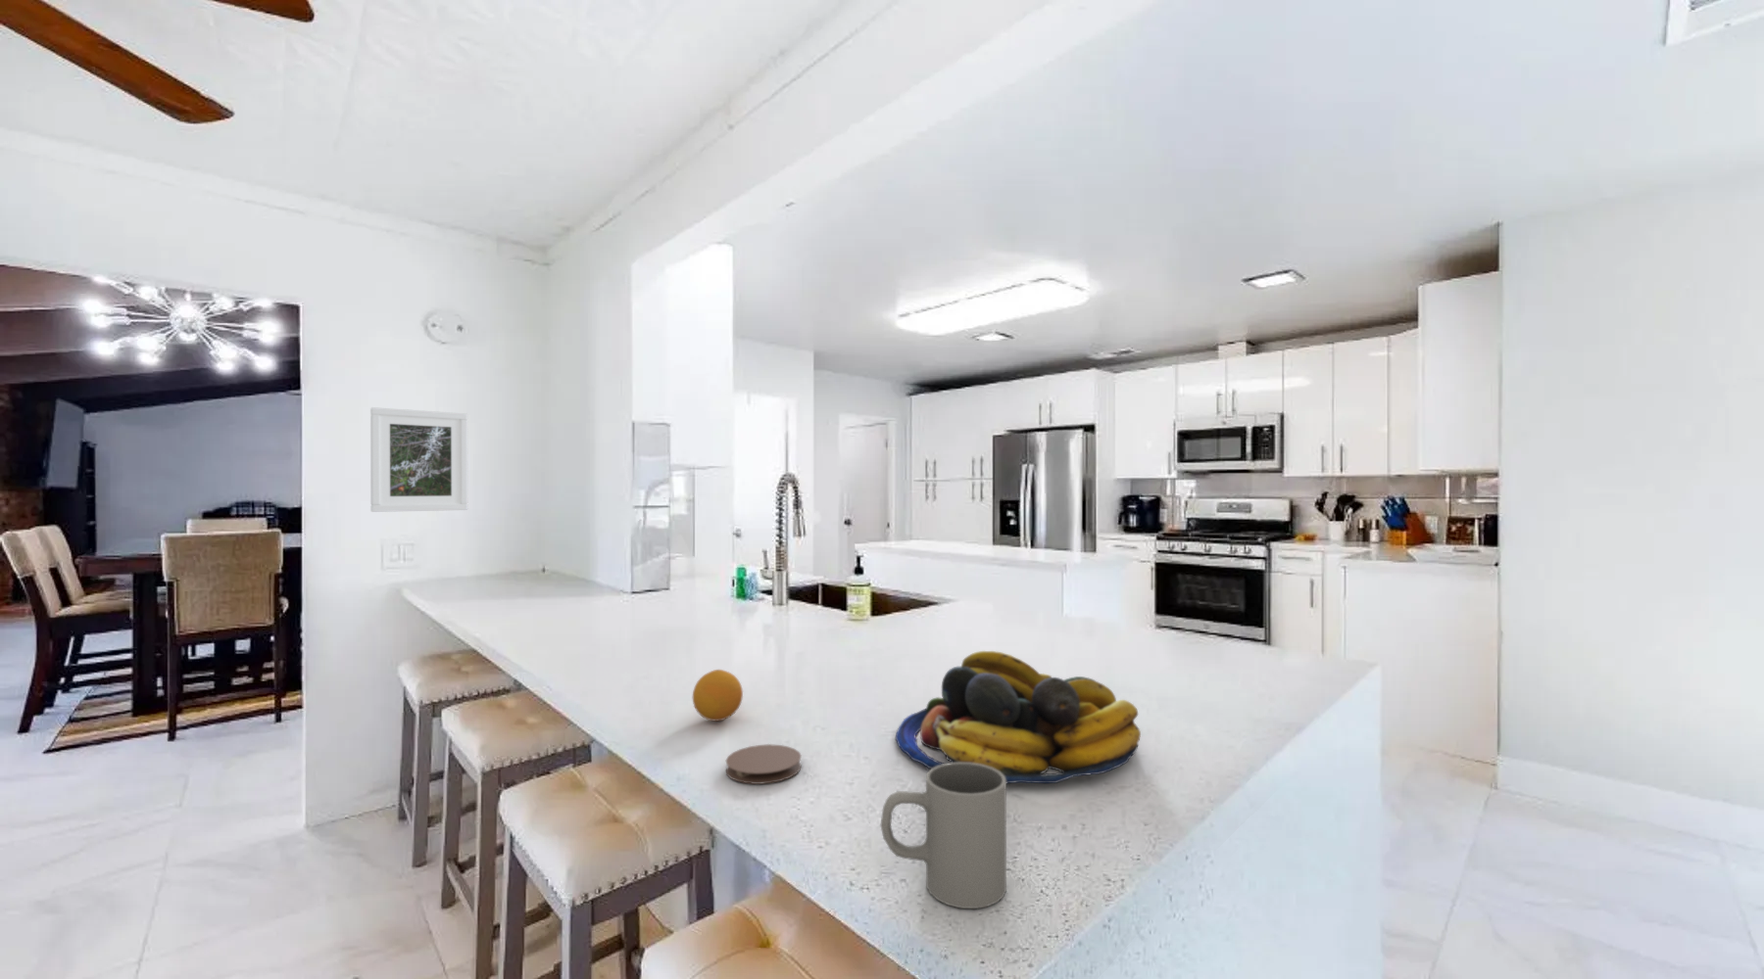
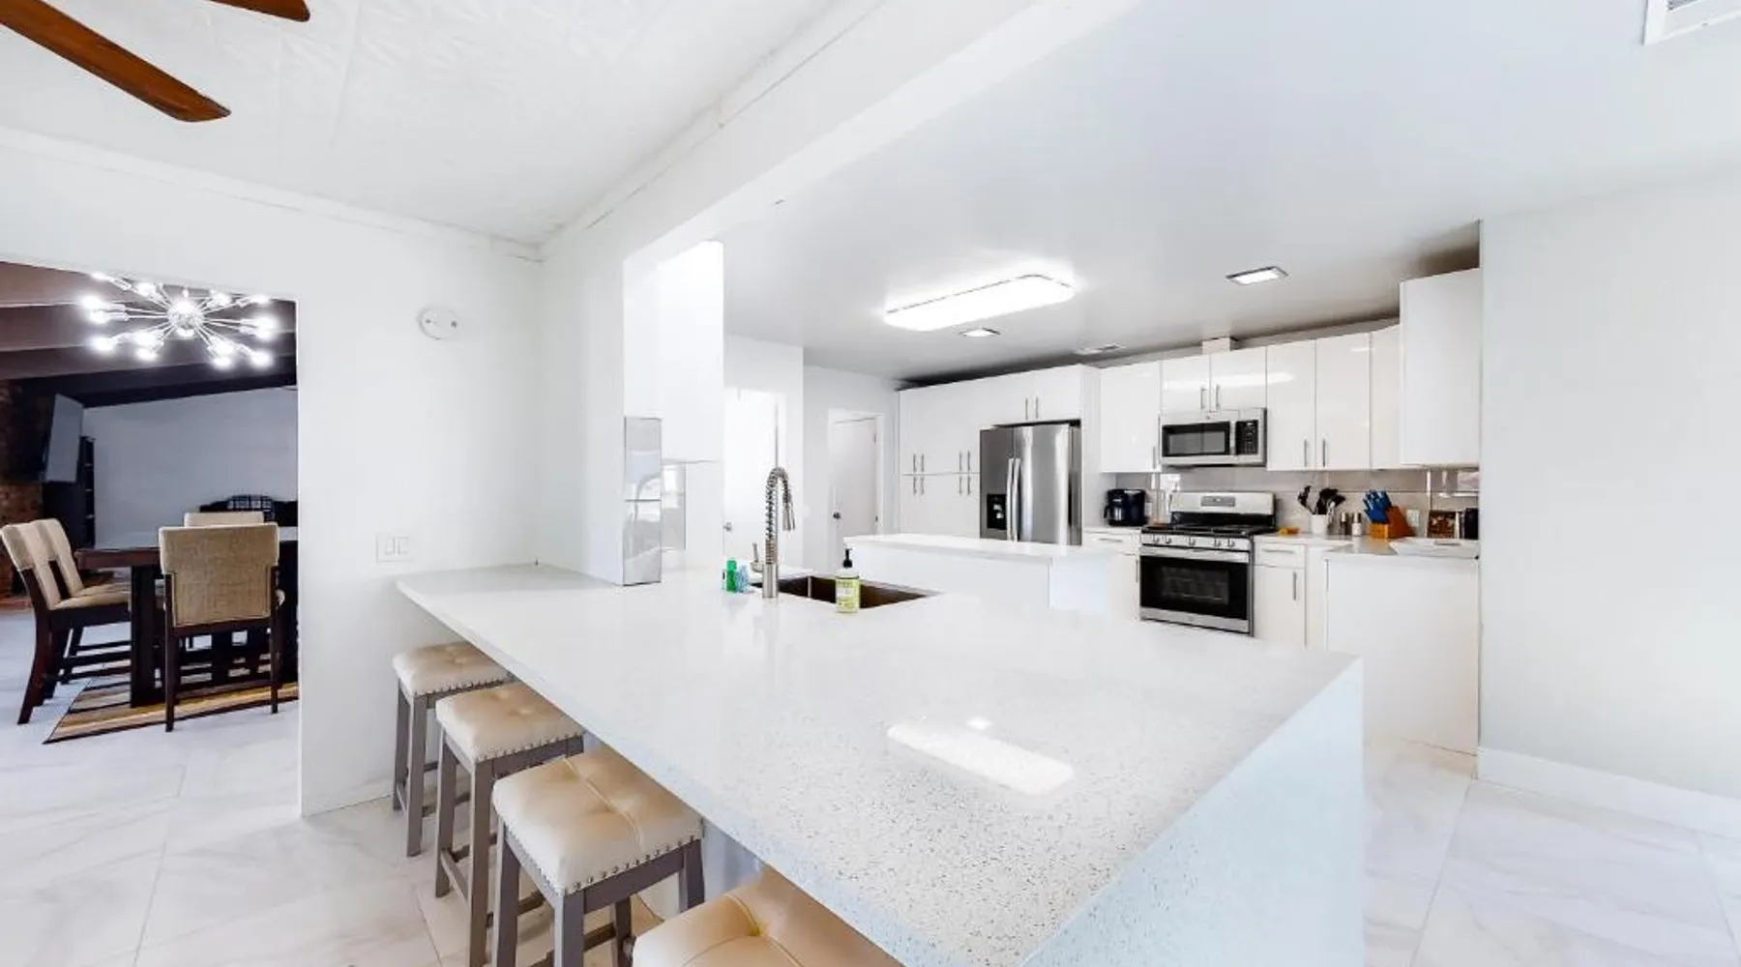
- fruit (718, 694)
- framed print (420, 461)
- fruit bowl (1011, 696)
- mug (942, 832)
- coaster (764, 763)
